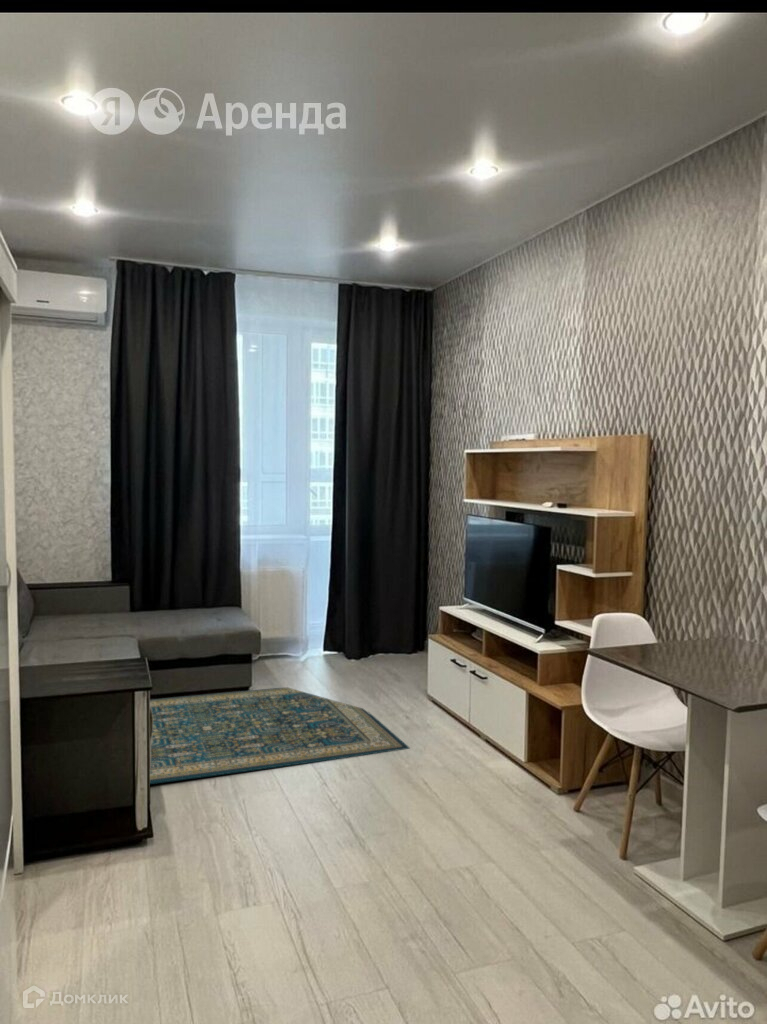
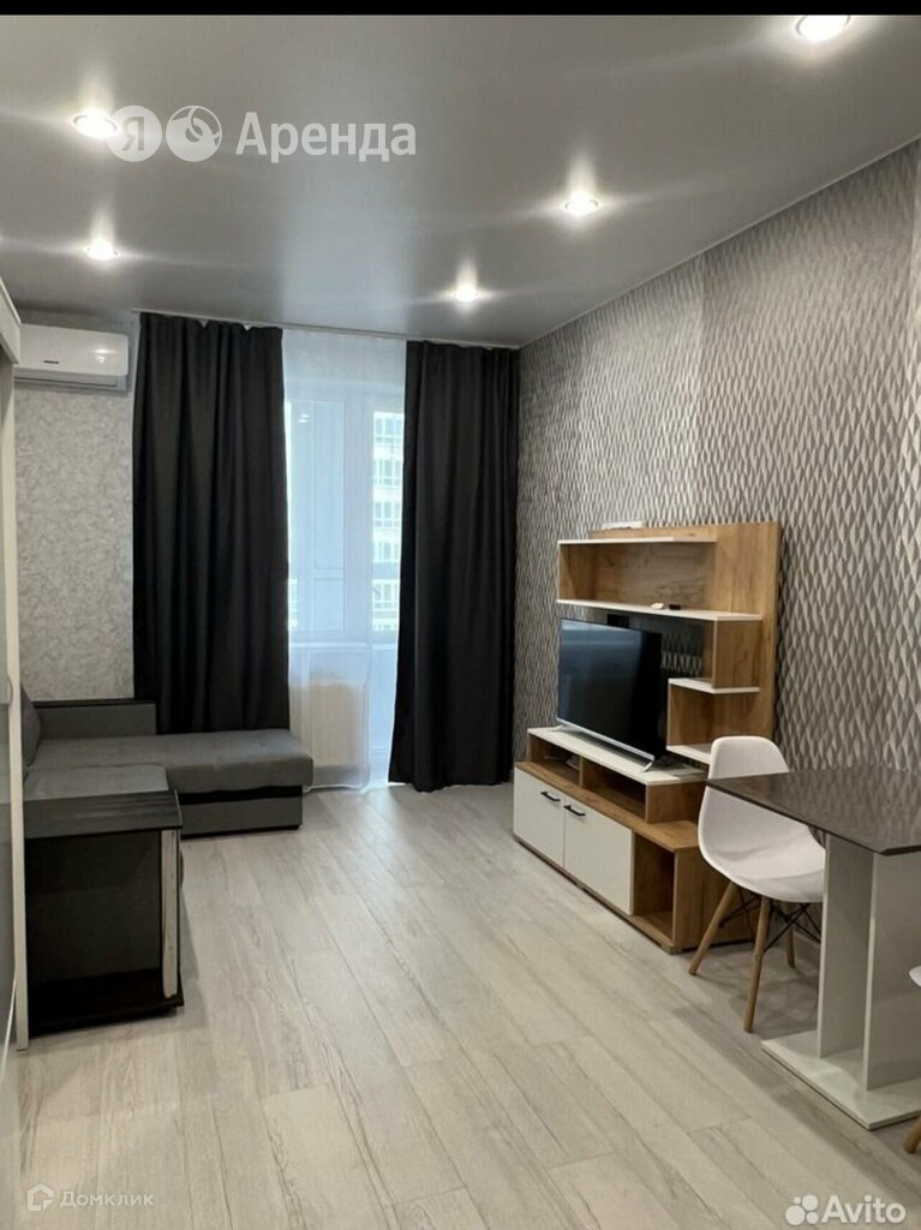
- rug (208, 729)
